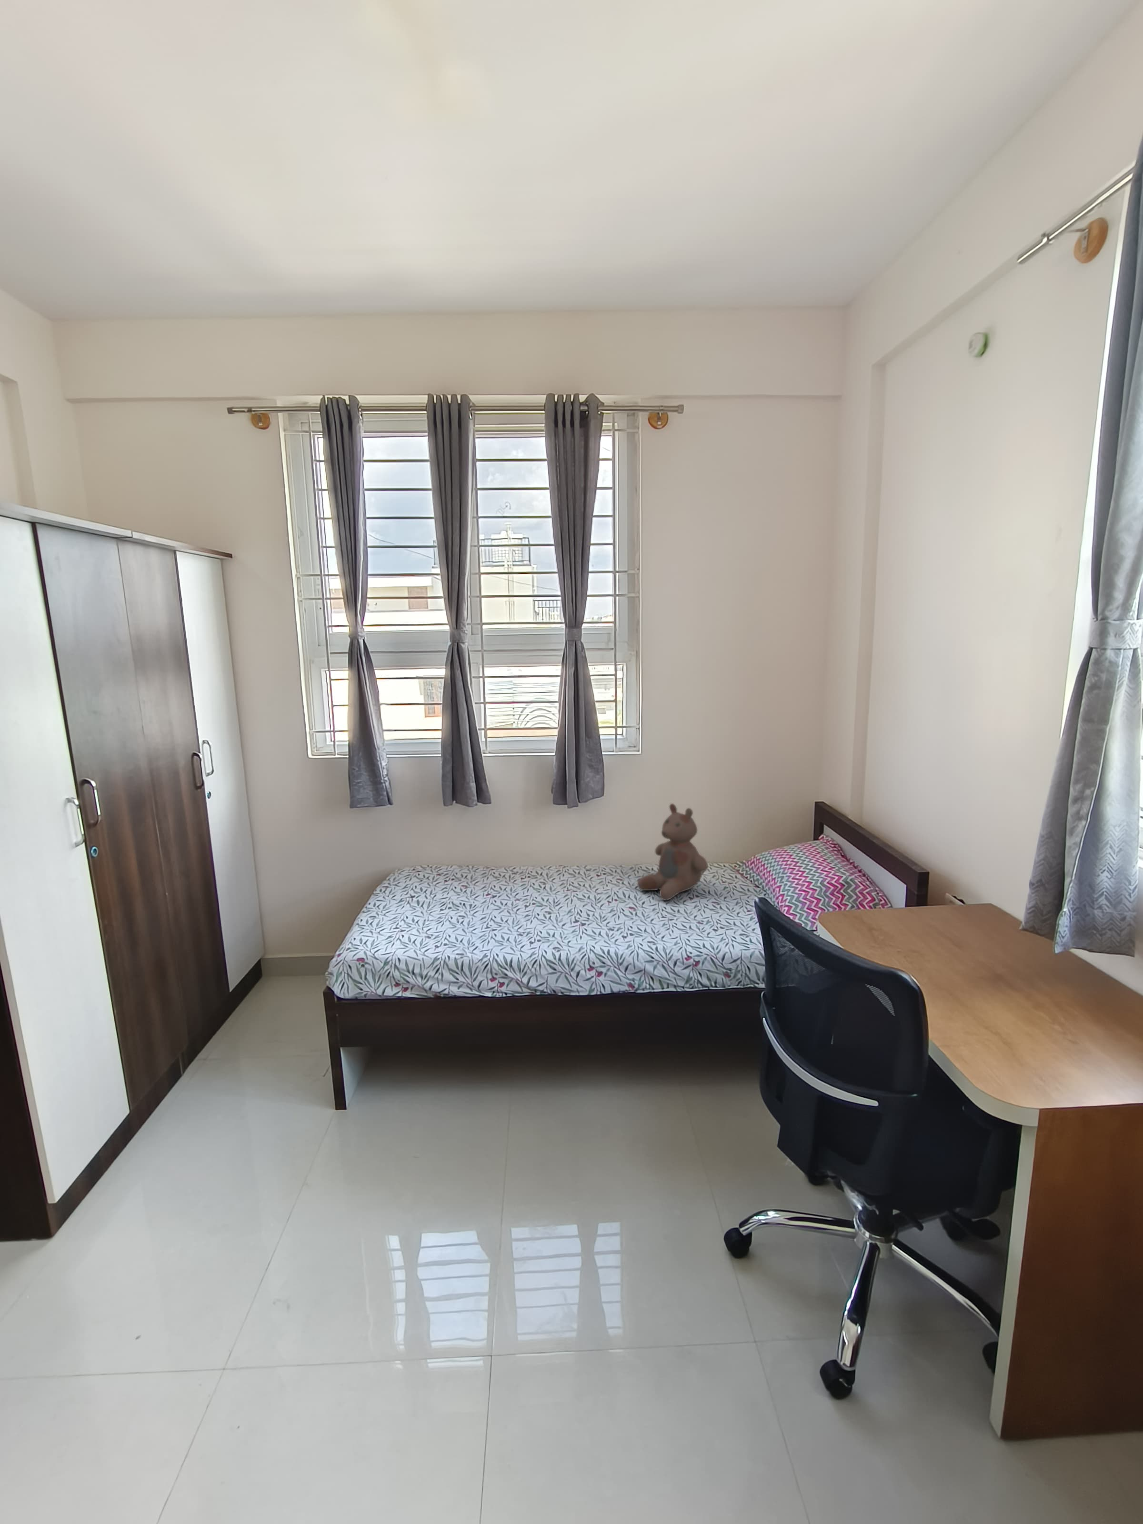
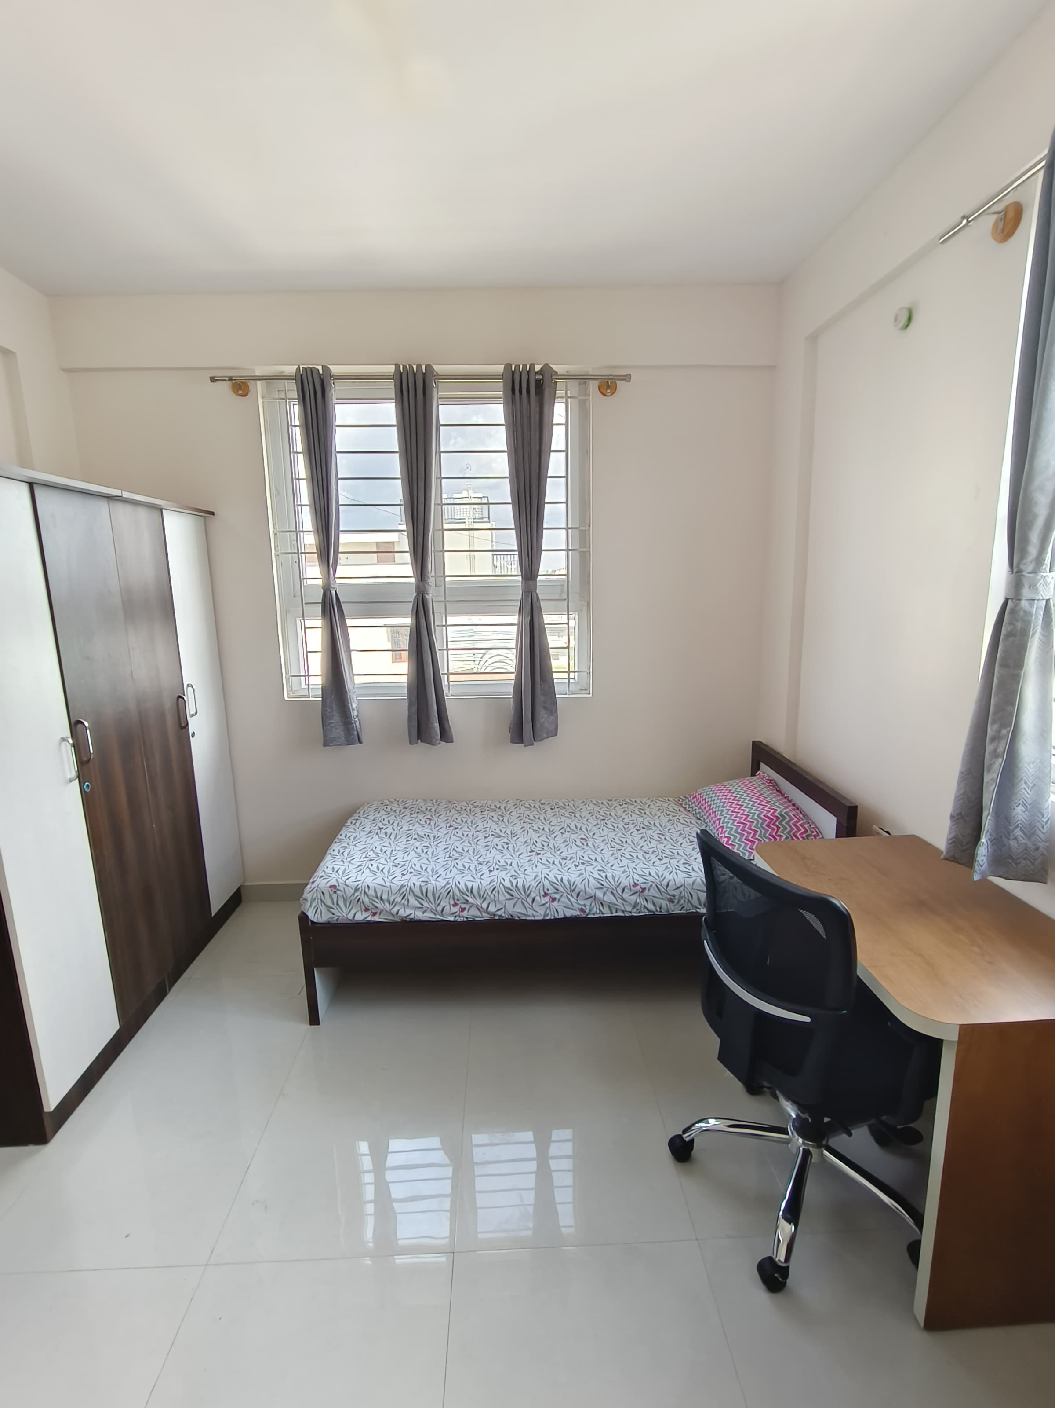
- bear (671, 850)
